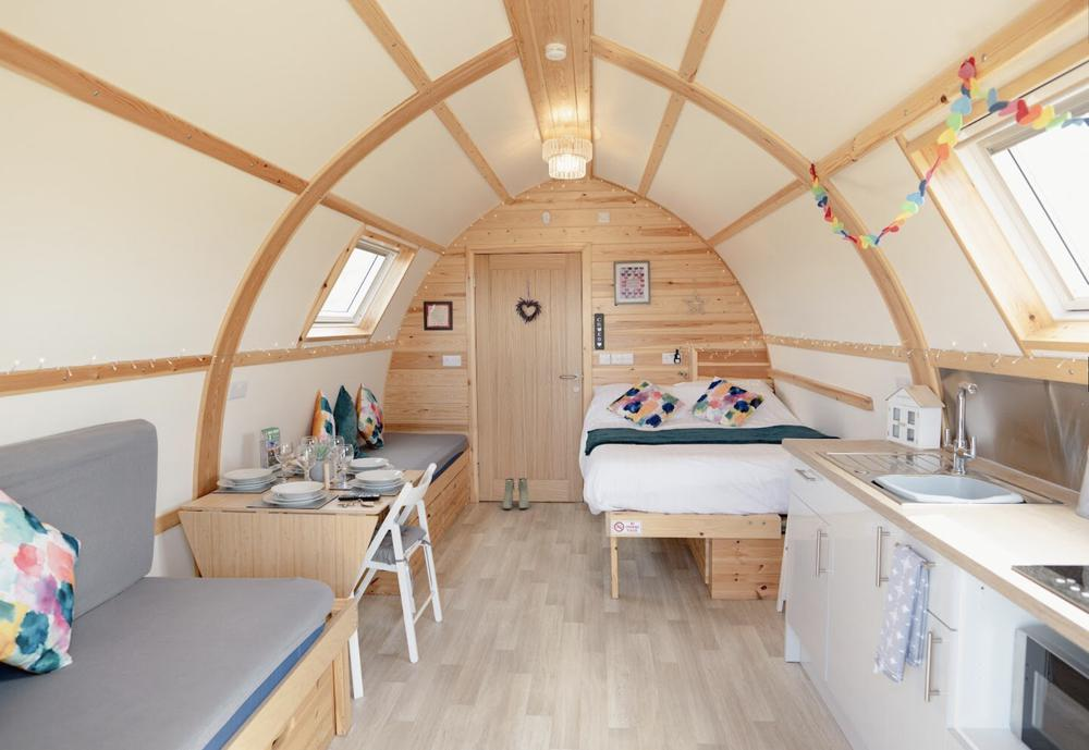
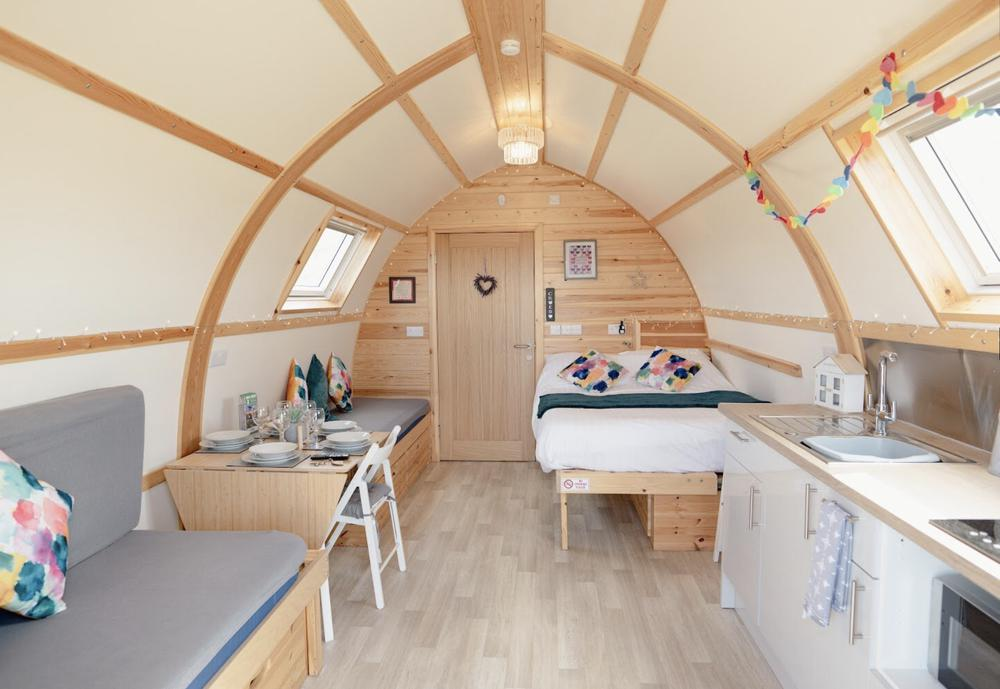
- boots (514, 491)
